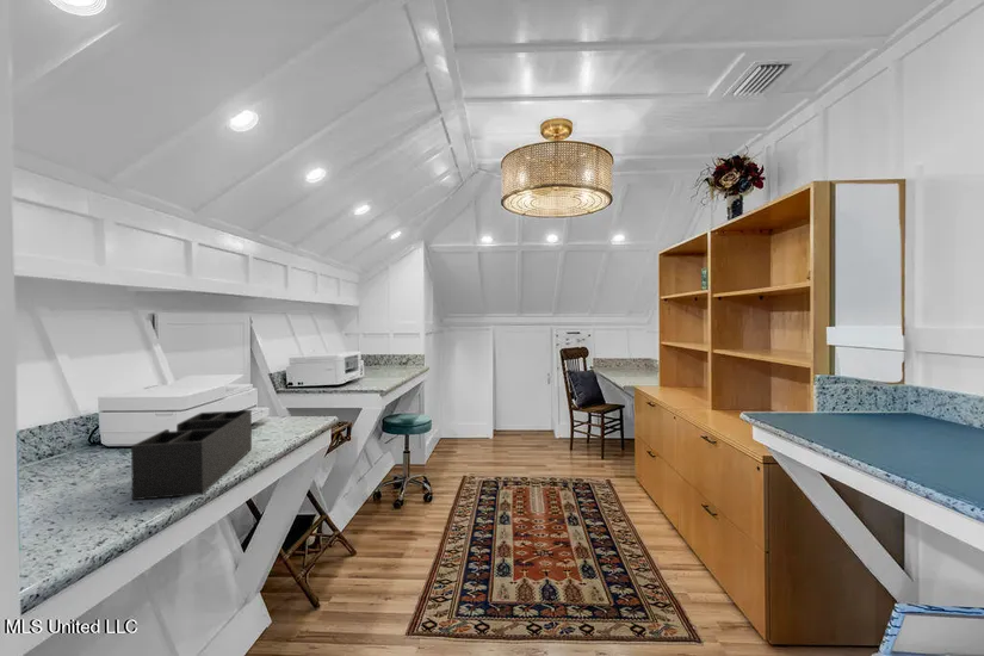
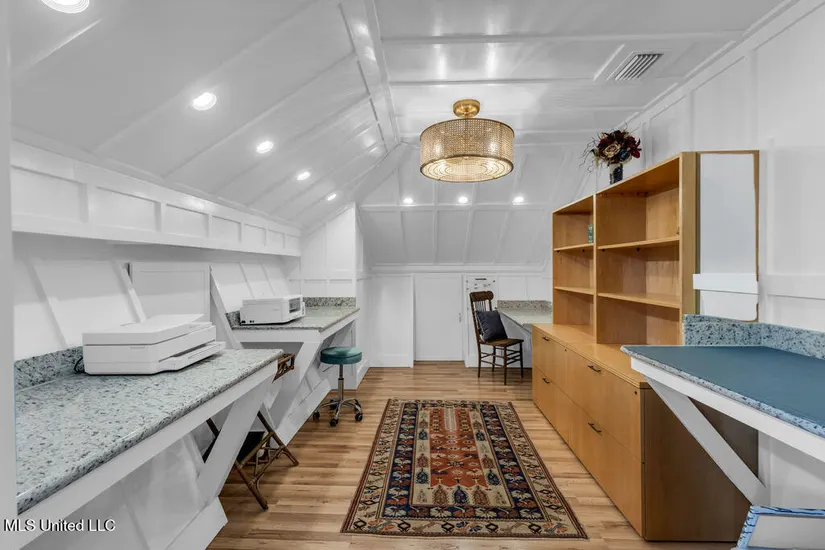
- desk organizer (202, 447)
